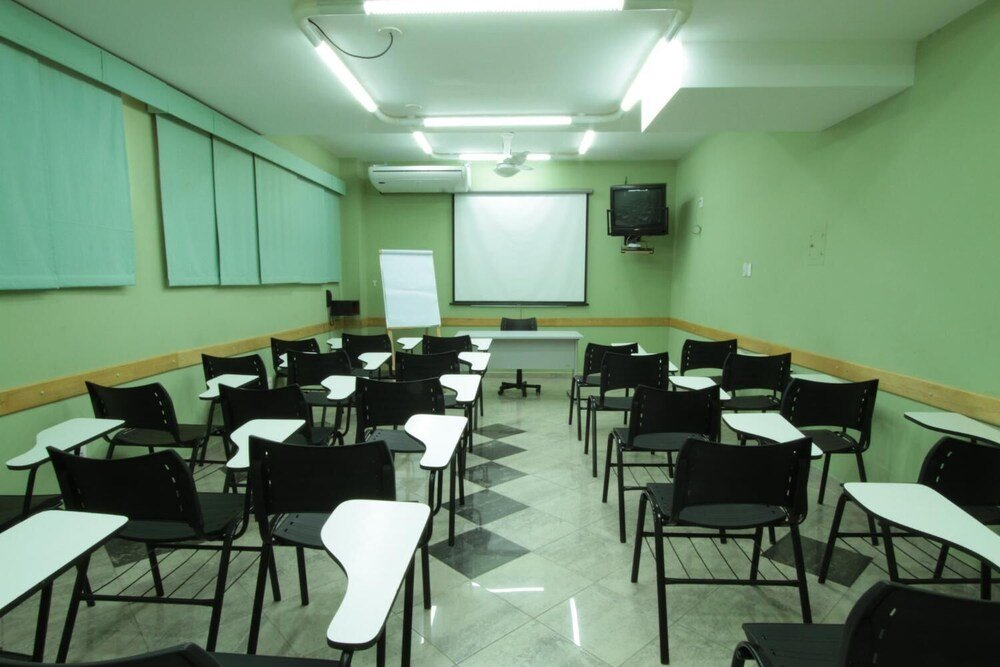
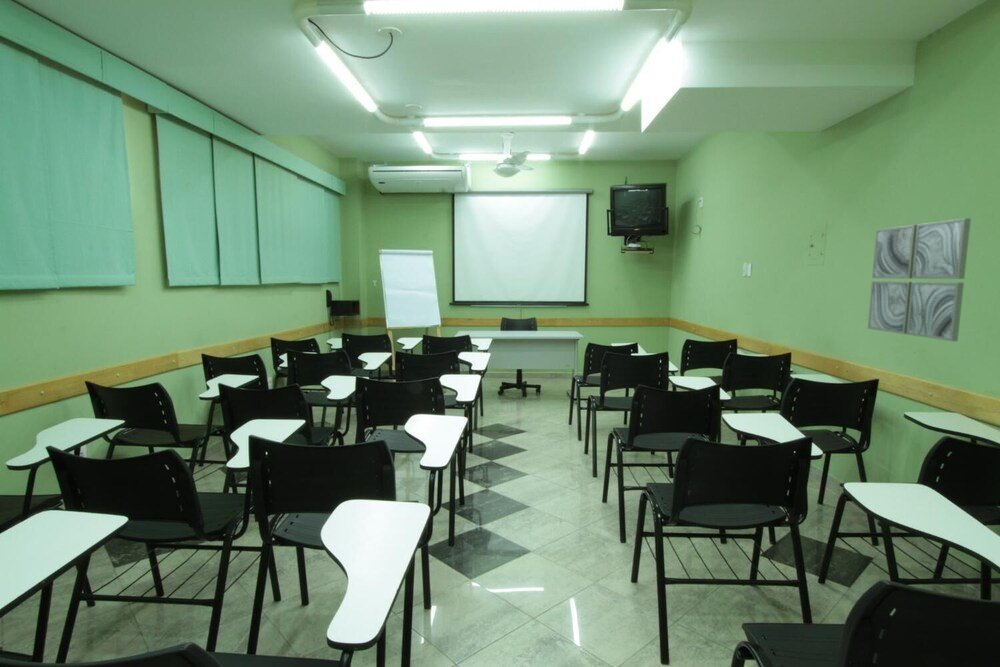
+ wall art (913, 278)
